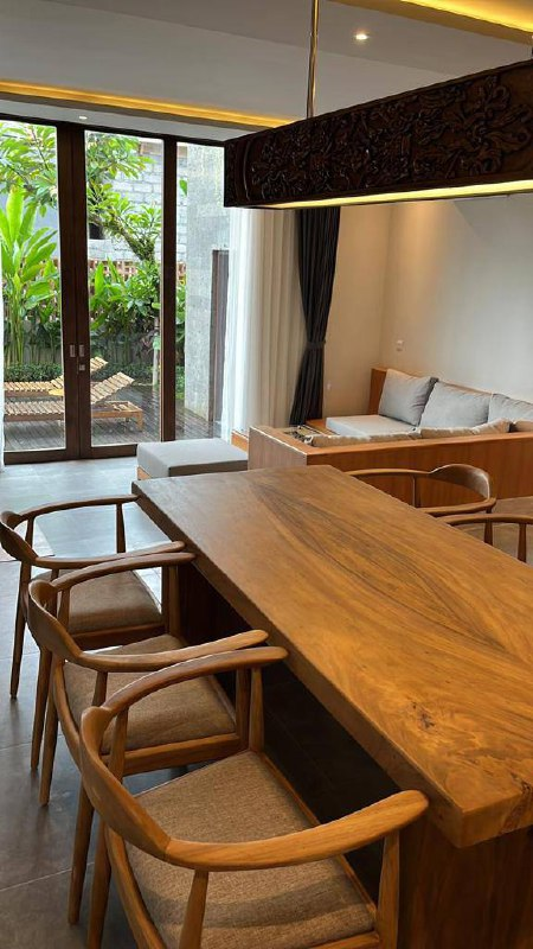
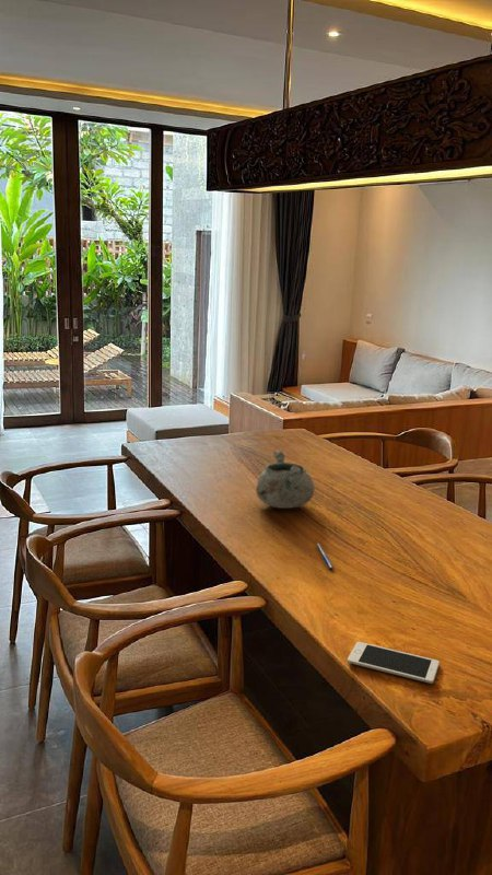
+ decorative bowl (284, 481)
+ pen (324, 555)
+ cell phone (393, 662)
